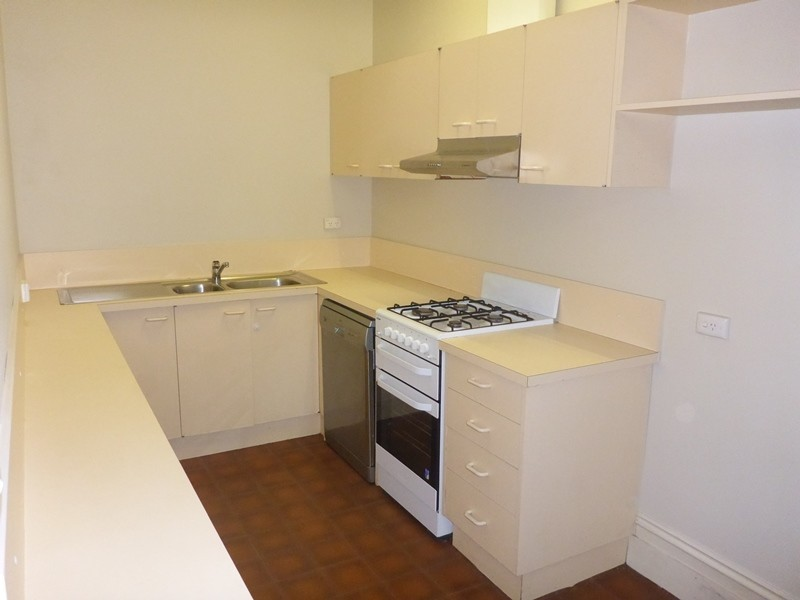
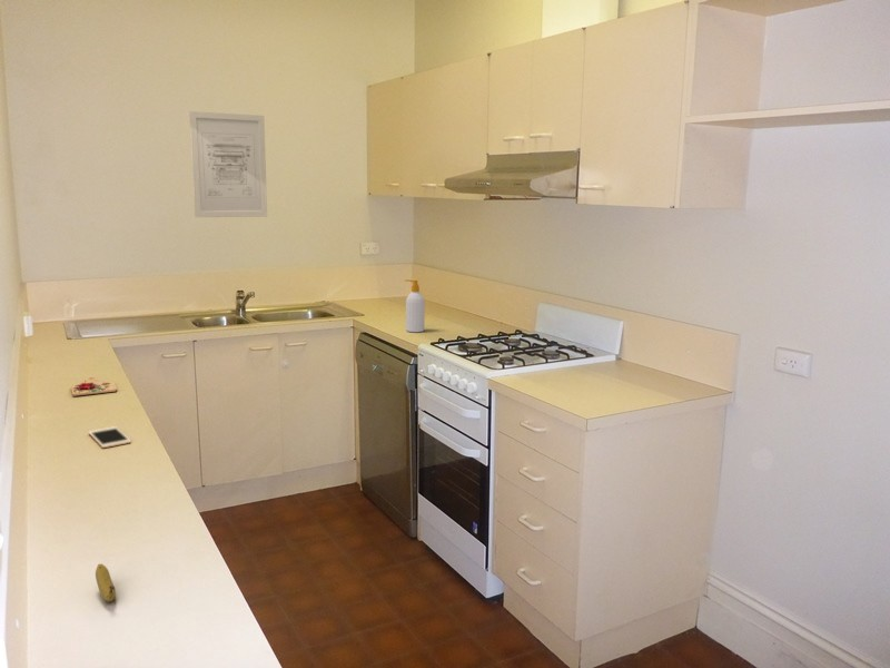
+ banana (106, 584)
+ soap bottle (414, 305)
+ wall art (229, 166)
+ cell phone (109, 436)
+ cutting board (92, 383)
